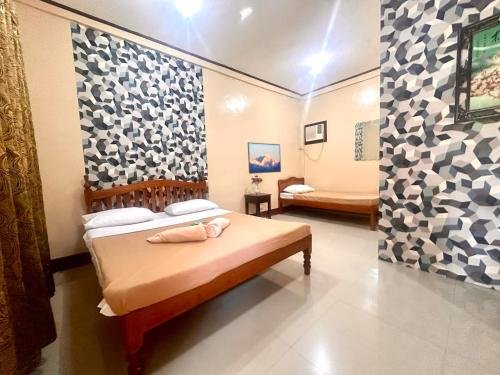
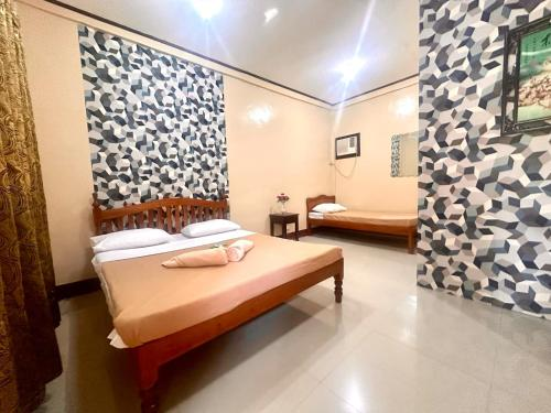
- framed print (265, 158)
